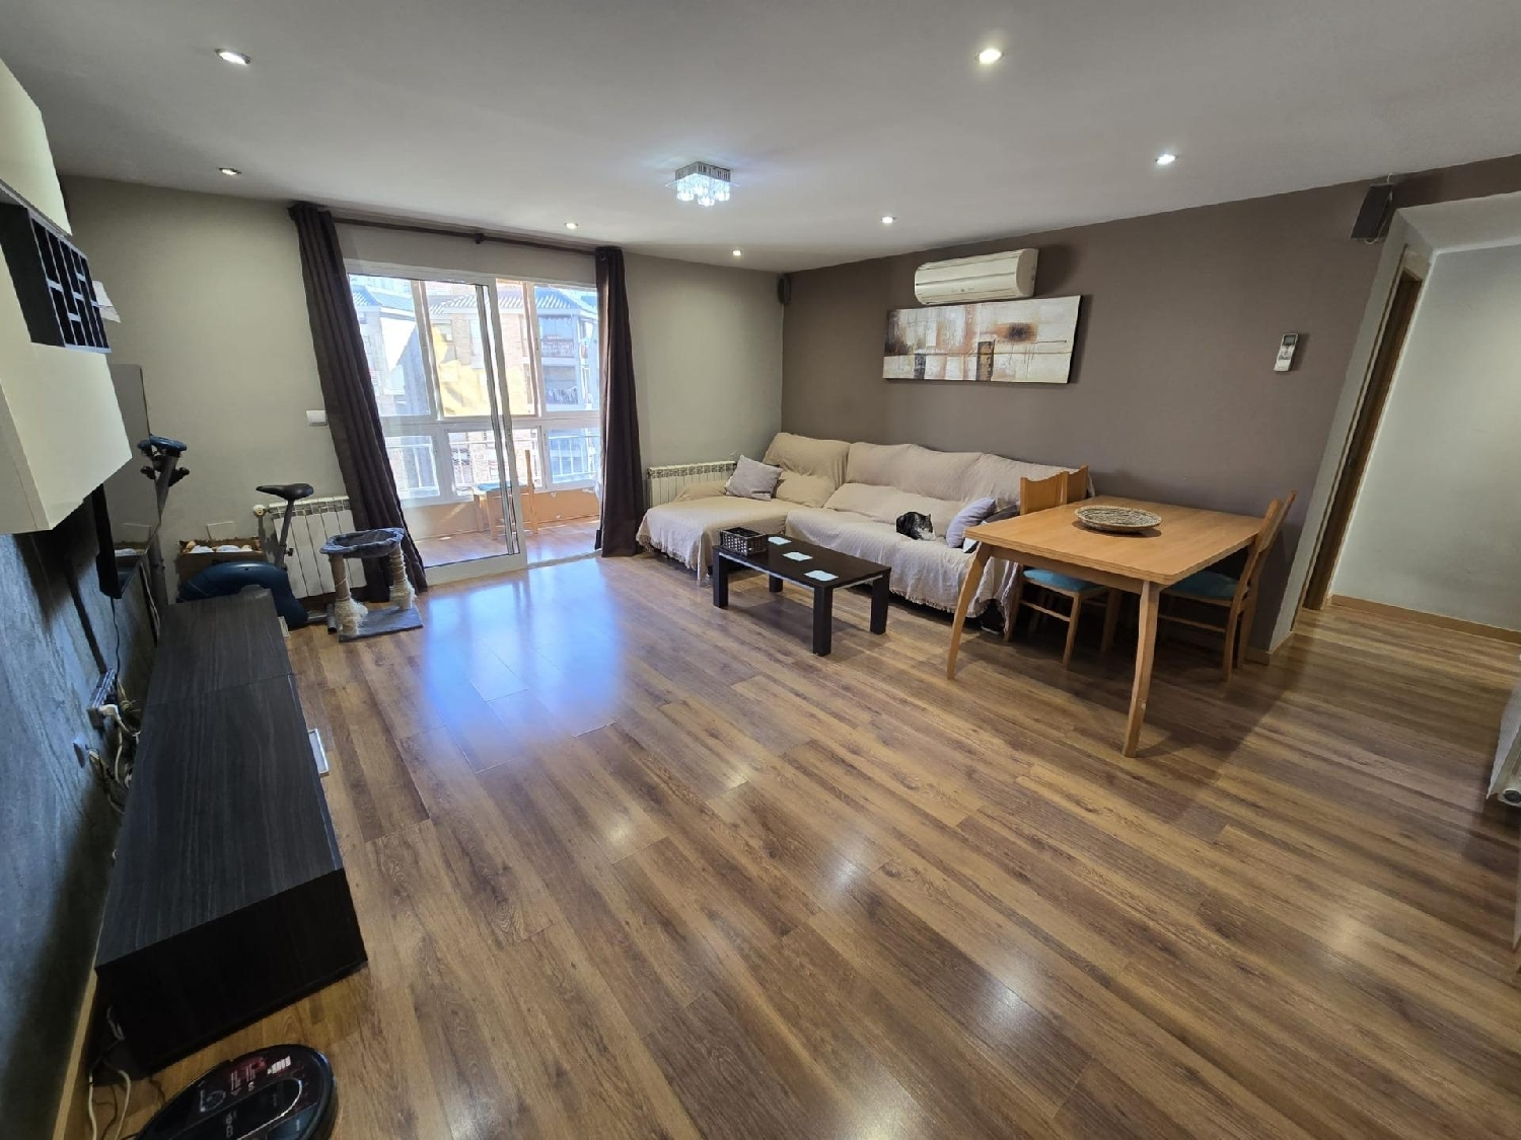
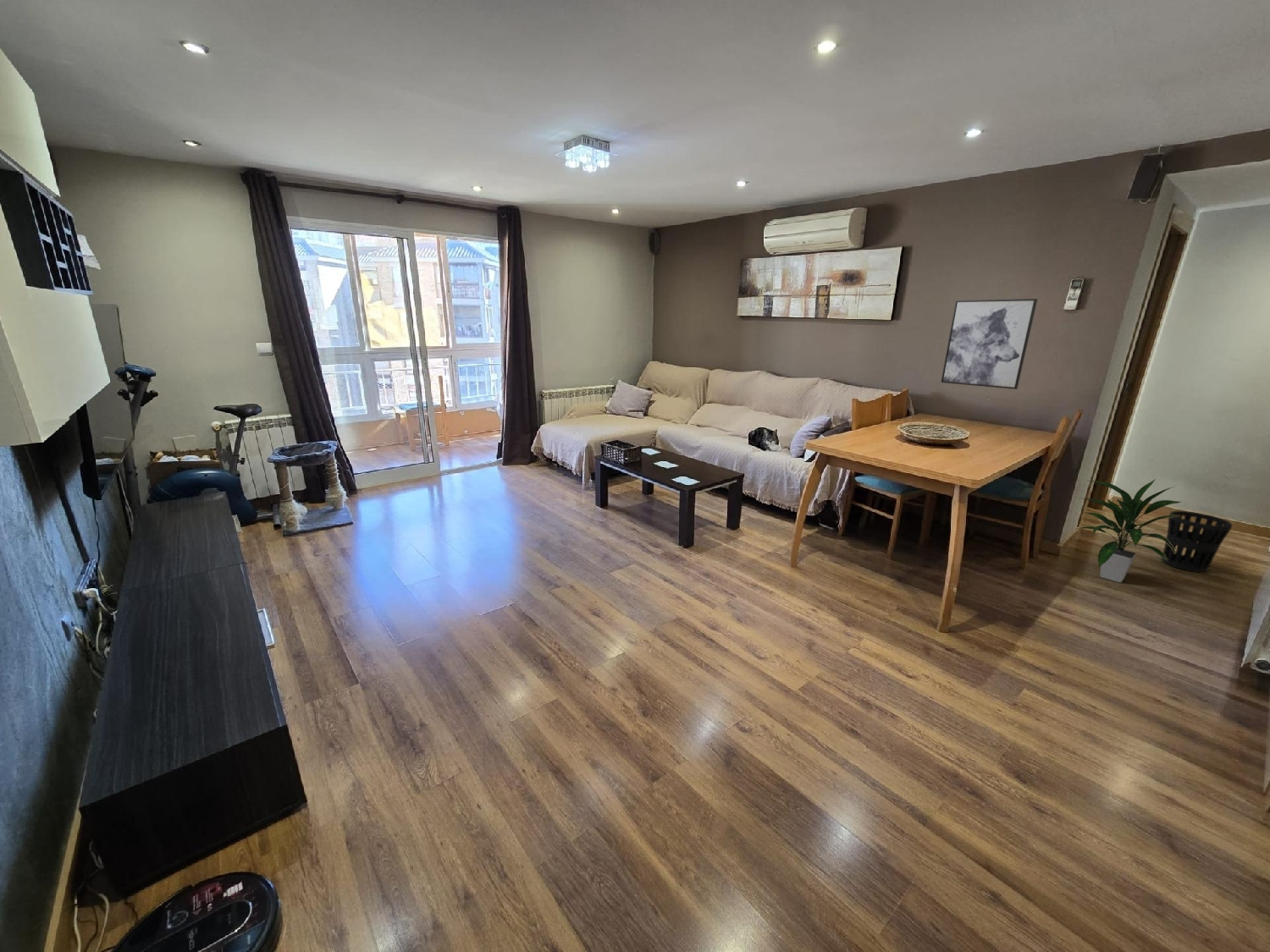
+ wall art (986, 344)
+ indoor plant (1124, 529)
+ wastebasket (1192, 542)
